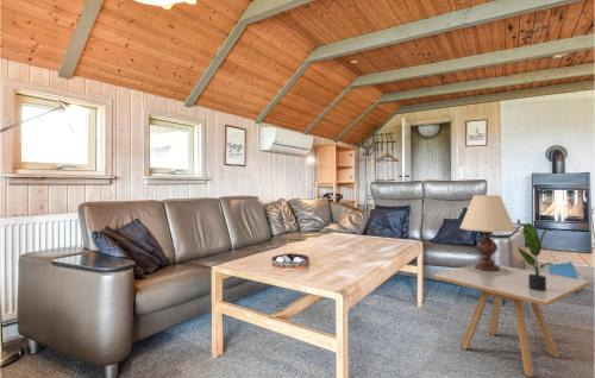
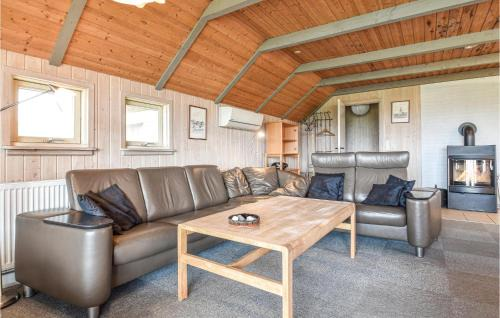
- side table (515, 314)
- table lamp (487, 232)
- bowl (563, 275)
- potted plant (532, 254)
